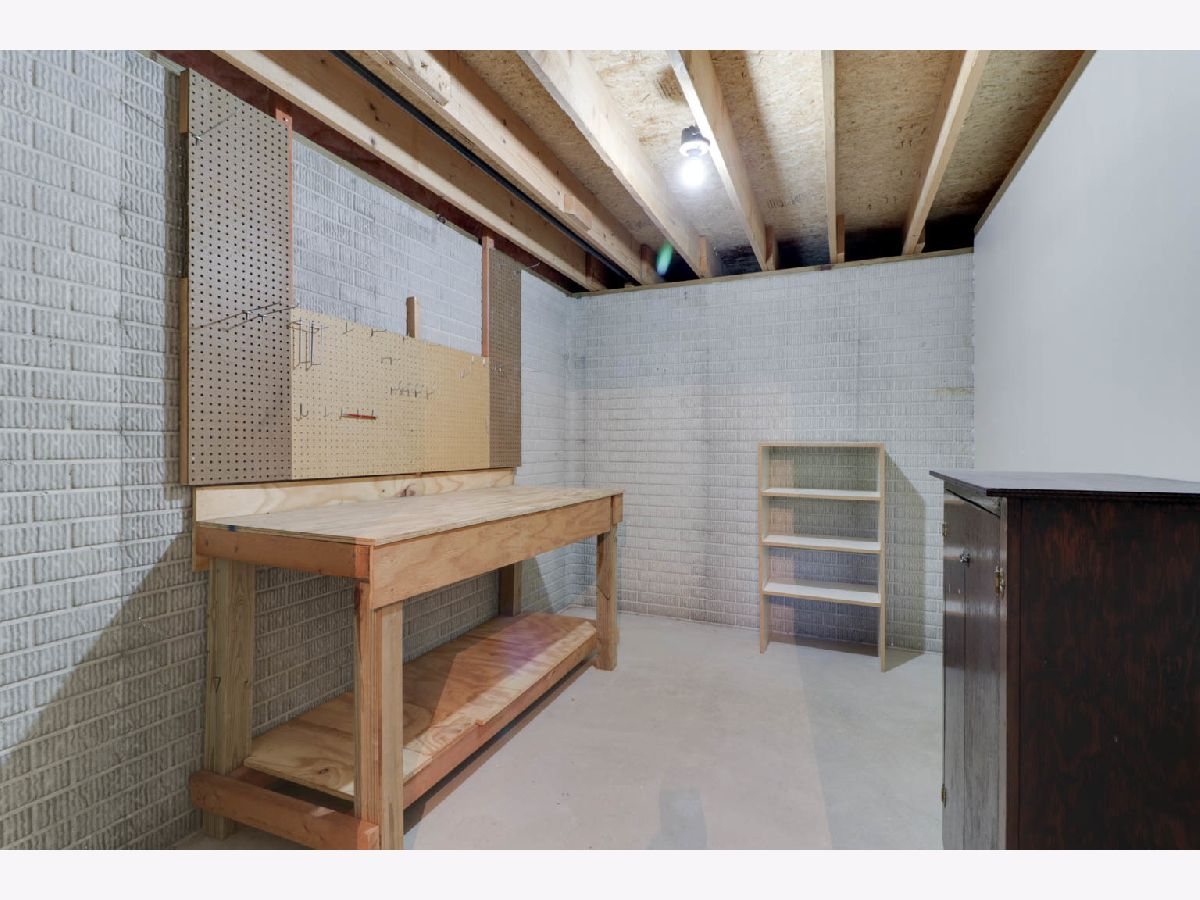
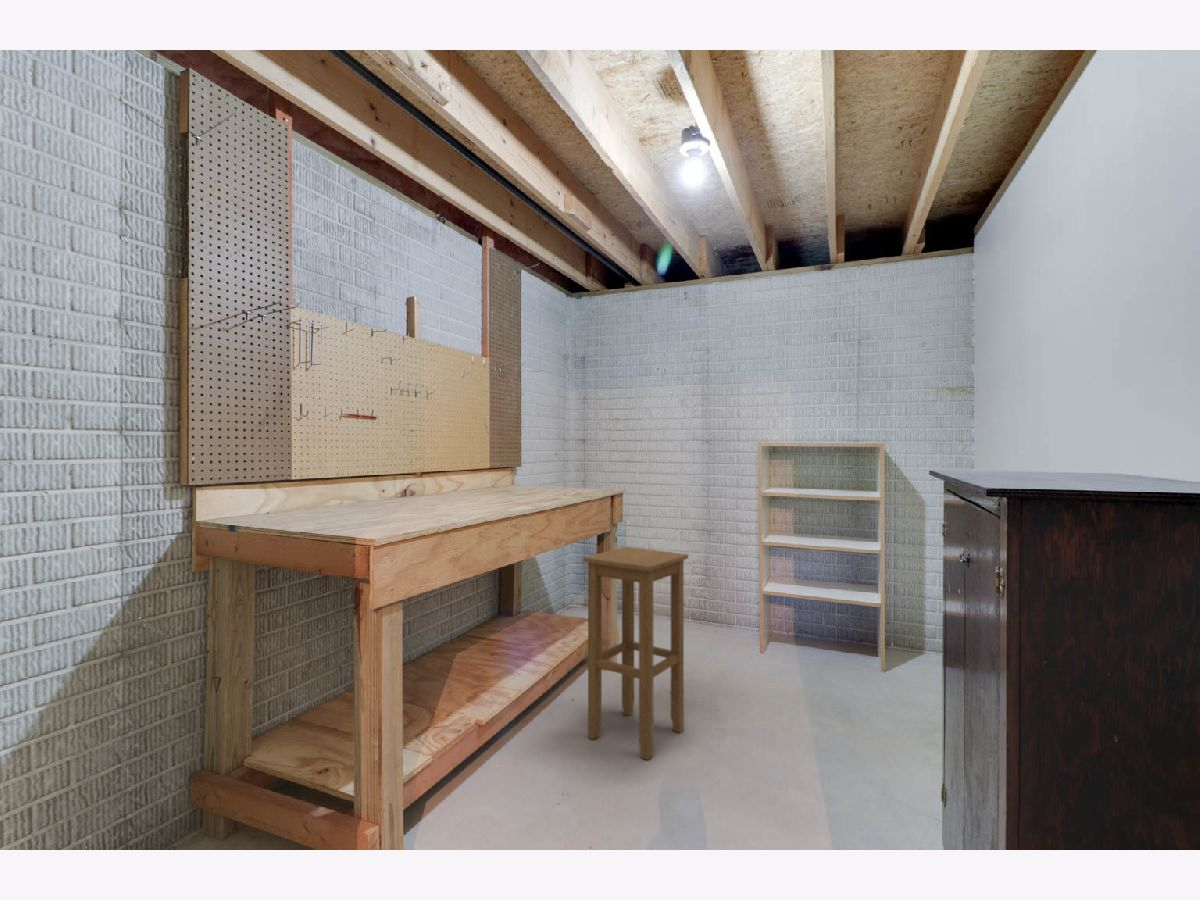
+ stool (636, 644)
